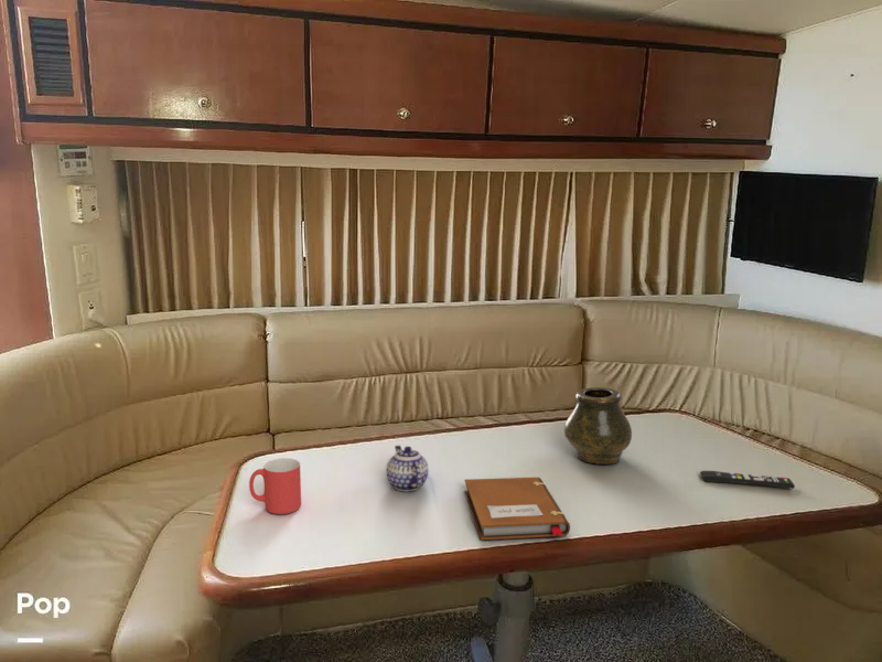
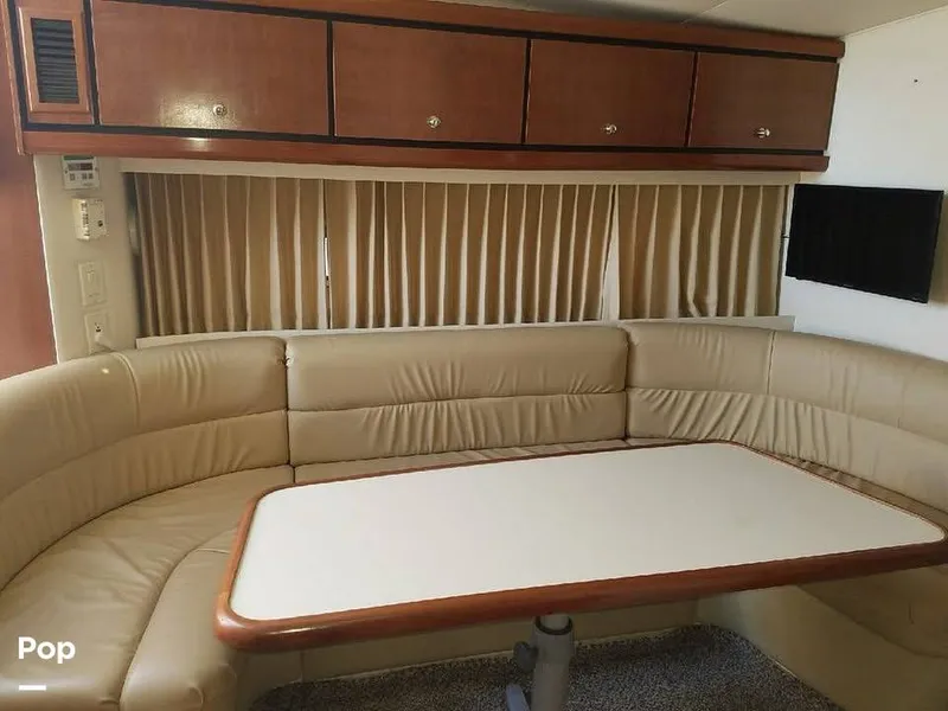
- mug (275, 487)
- remote control (745, 479)
- notebook (514, 506)
- vase (598, 425)
- teapot (407, 466)
